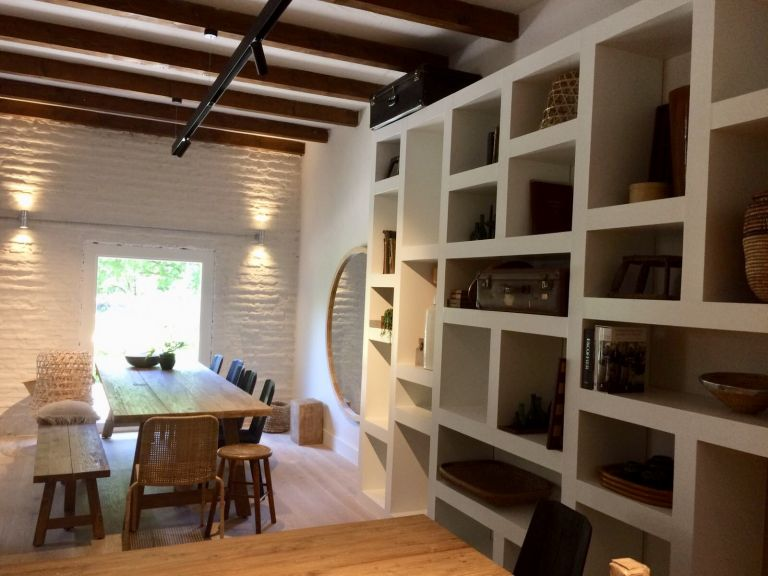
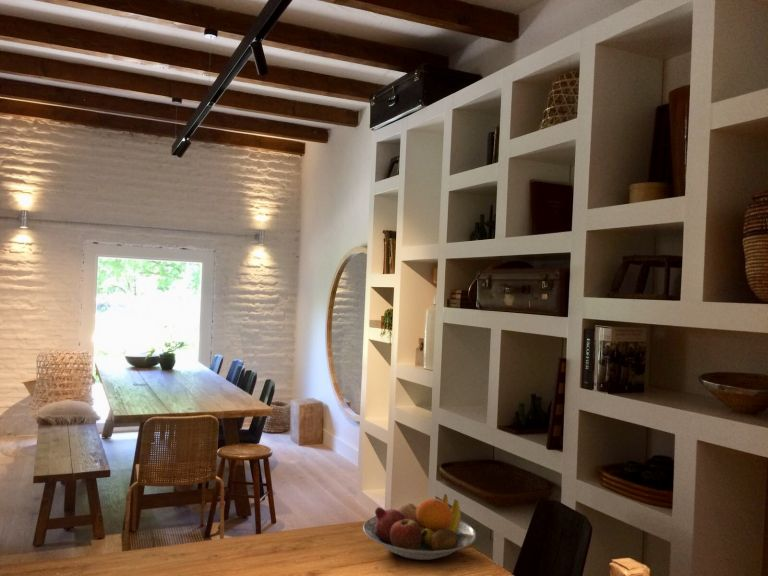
+ fruit bowl (419, 524)
